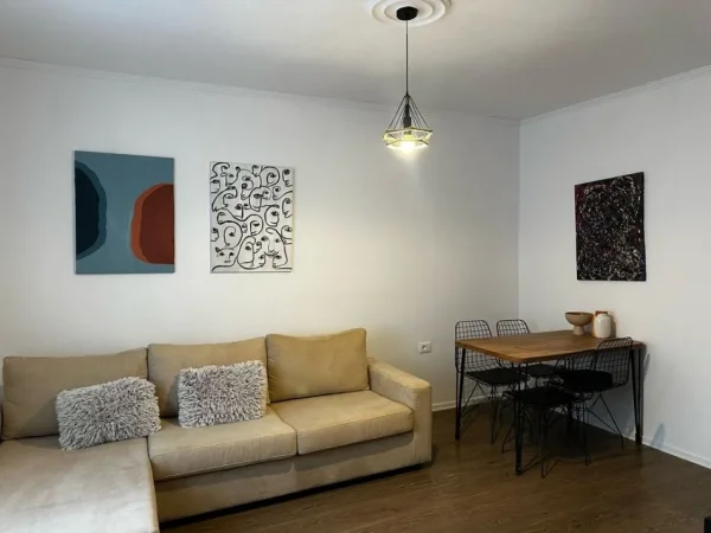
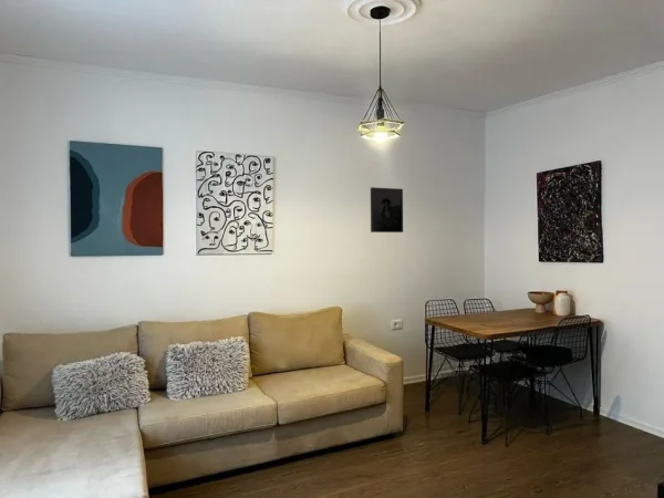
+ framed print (386, 210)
